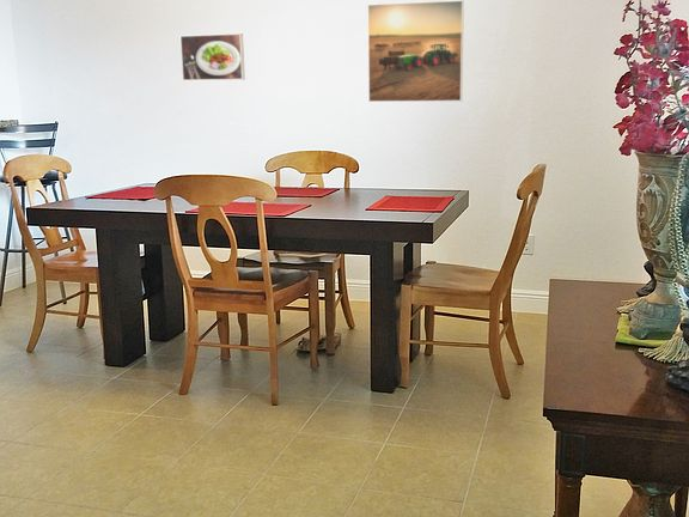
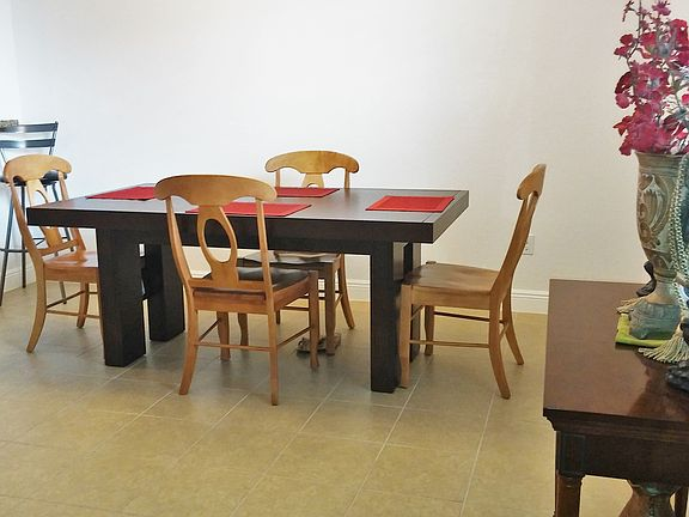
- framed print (414, 53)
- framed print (212, 57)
